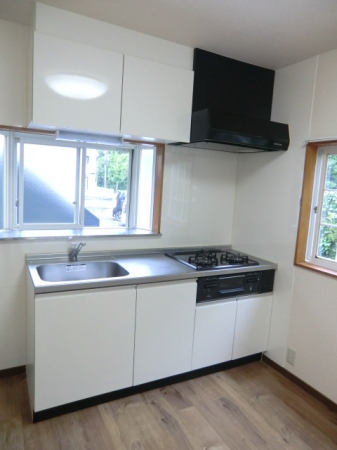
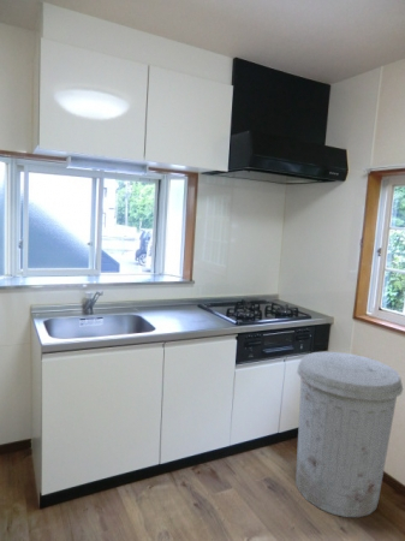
+ trash can (341, 427)
